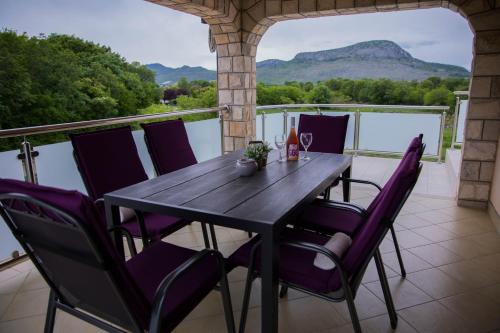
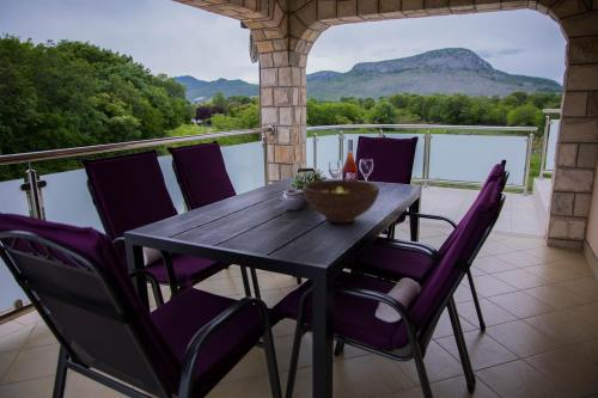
+ fruit bowl (340, 202)
